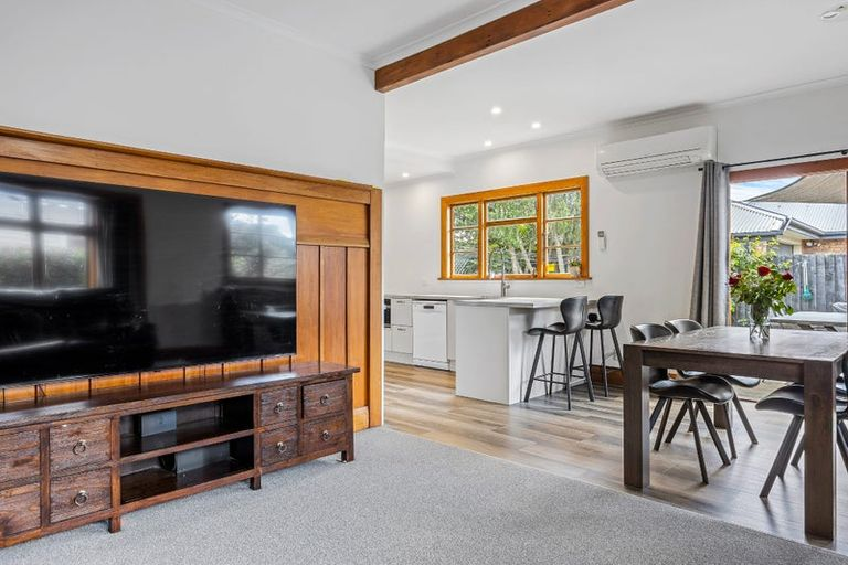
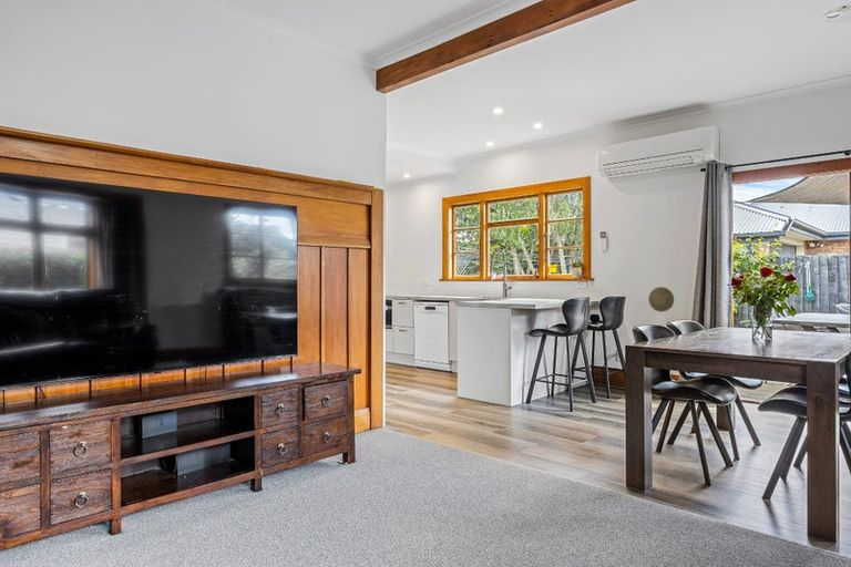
+ decorative plate (660, 299)
